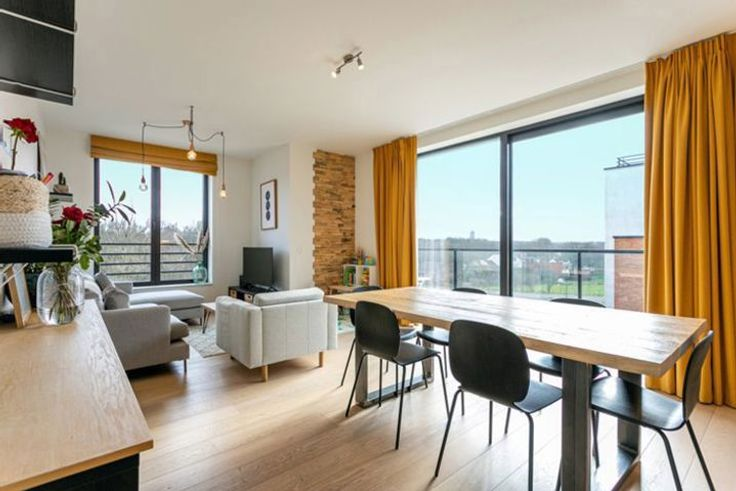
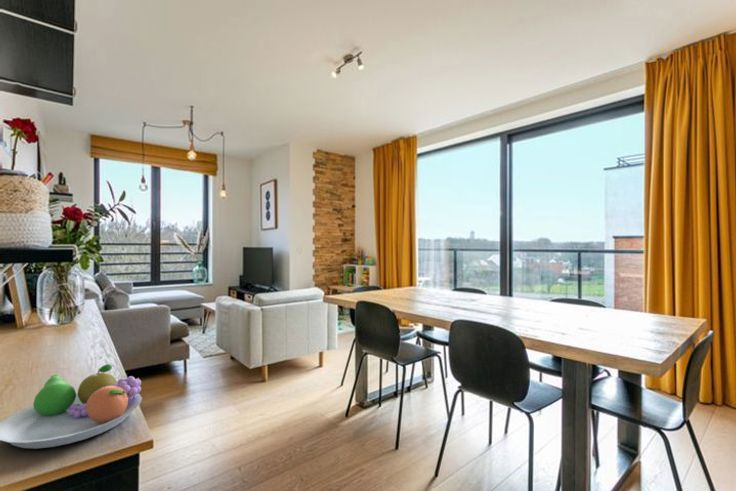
+ fruit bowl (75, 398)
